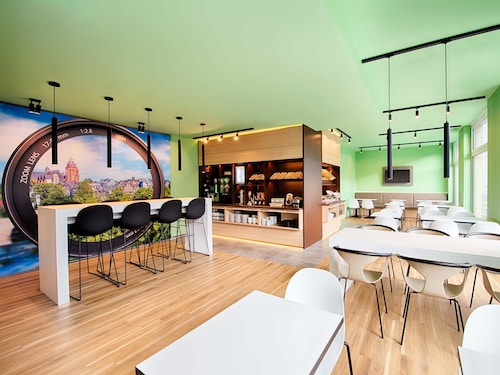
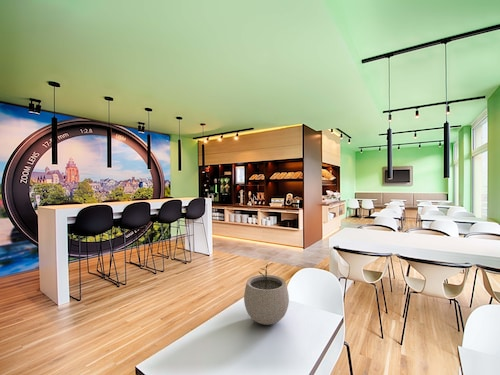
+ plant pot (266, 292)
